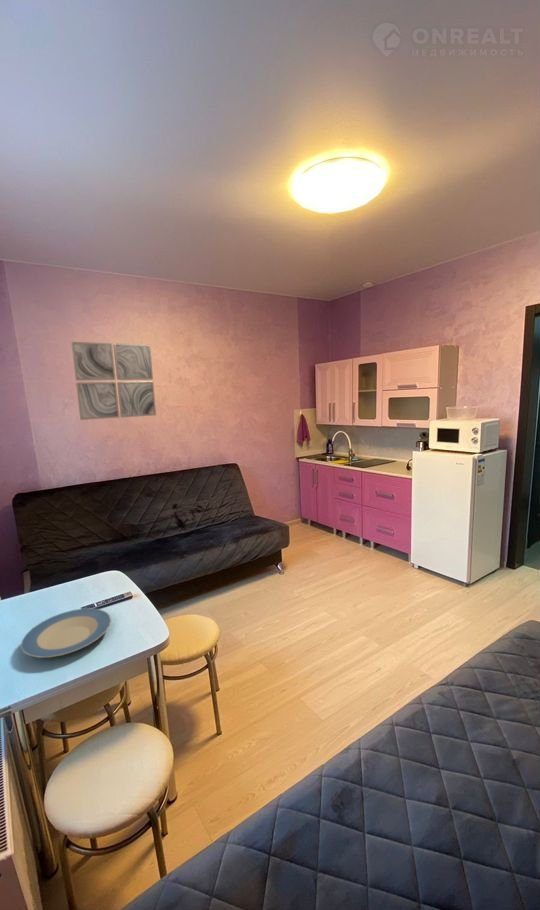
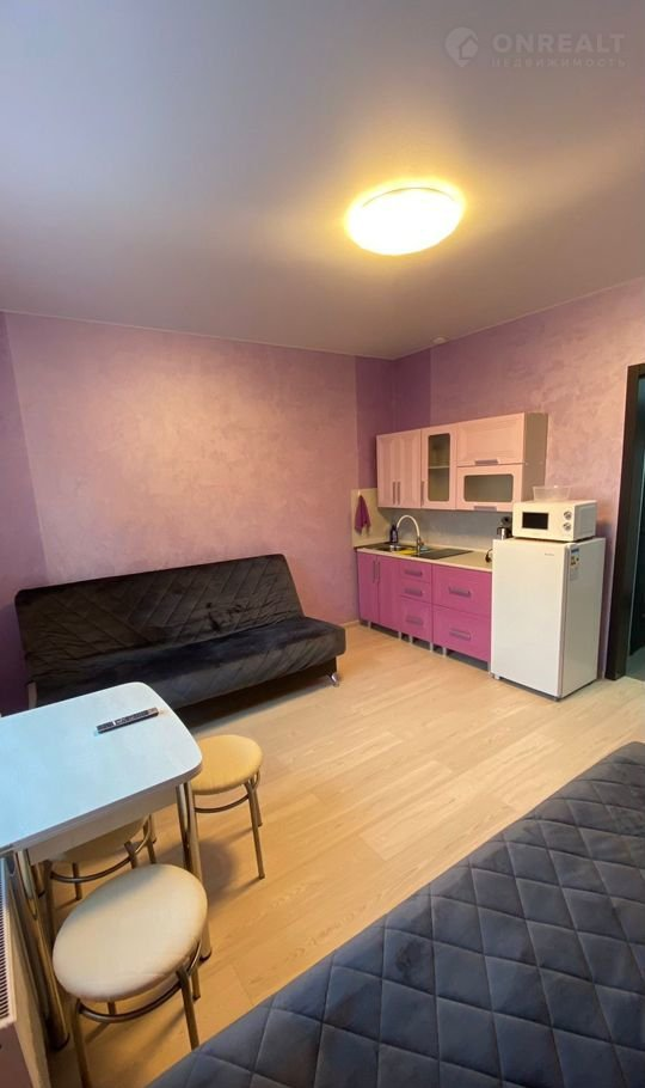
- plate (68, 634)
- wall art (115, 382)
